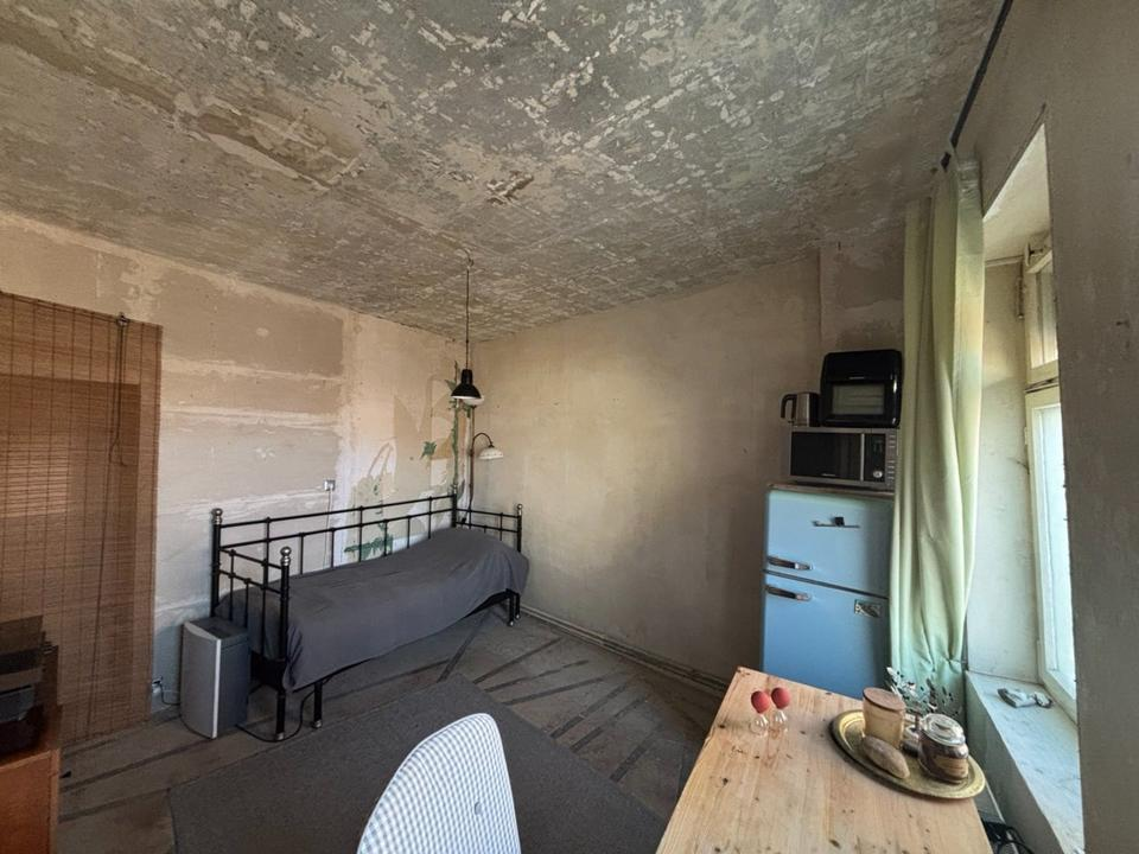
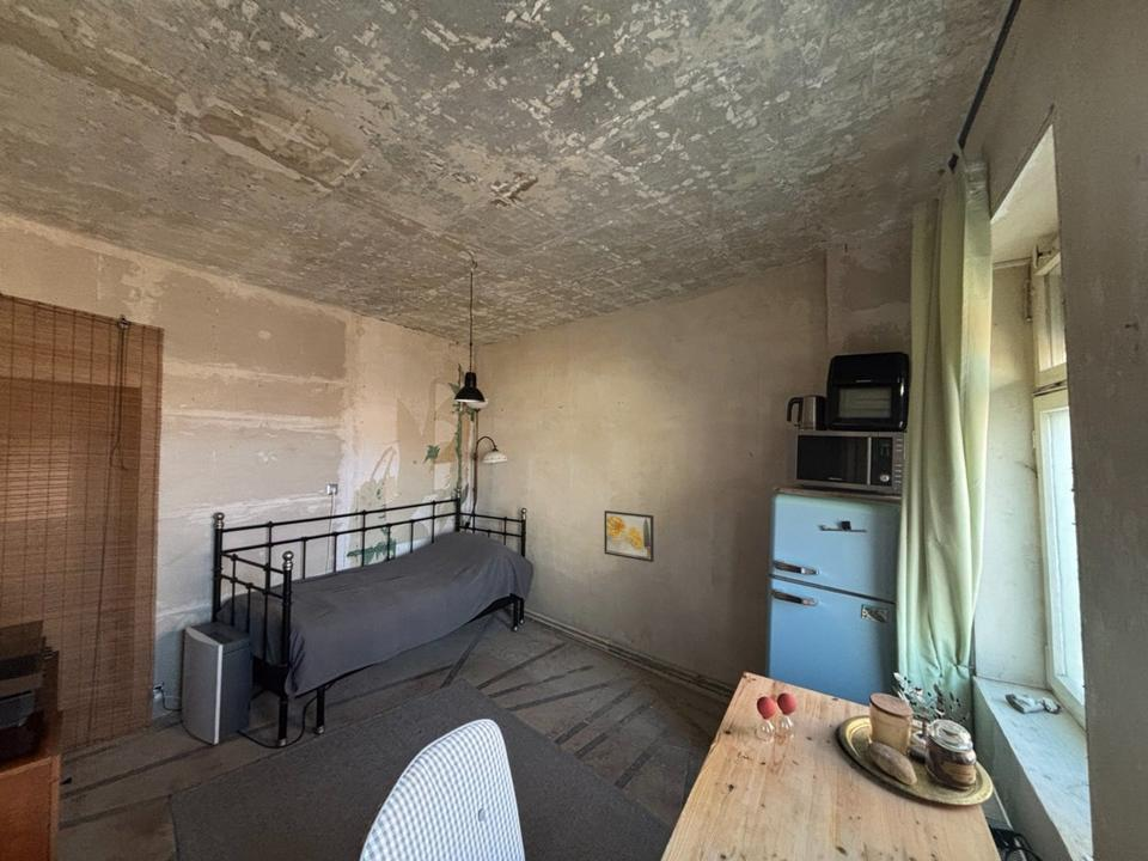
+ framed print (628, 535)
